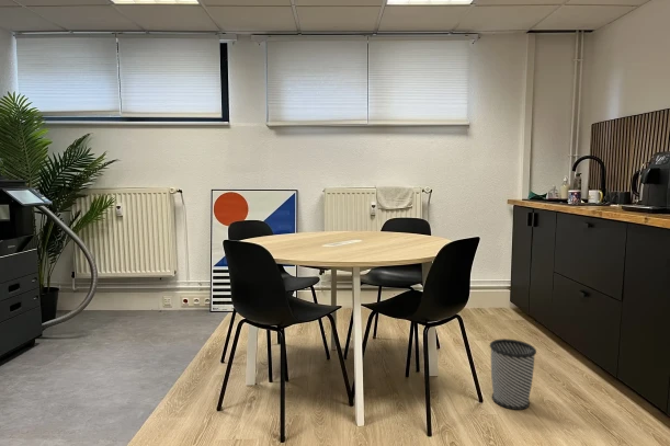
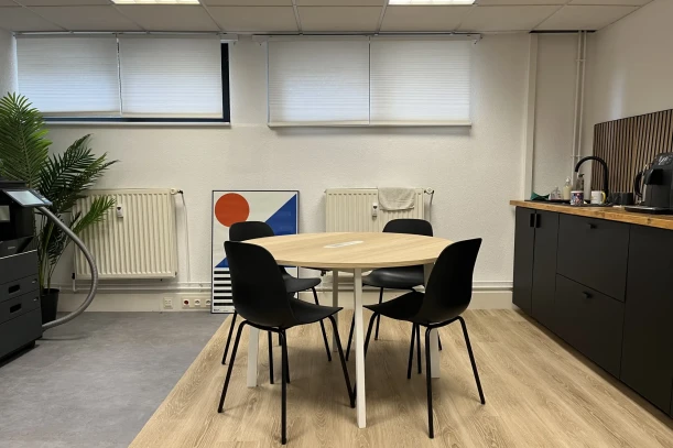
- wastebasket (511, 373)
